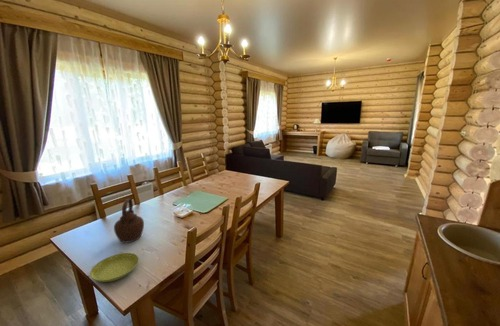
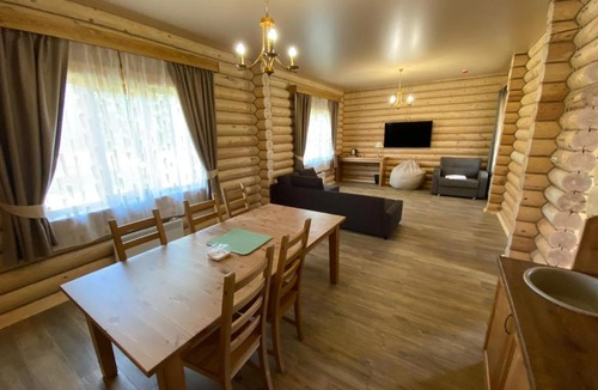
- teapot (129, 218)
- saucer (116, 267)
